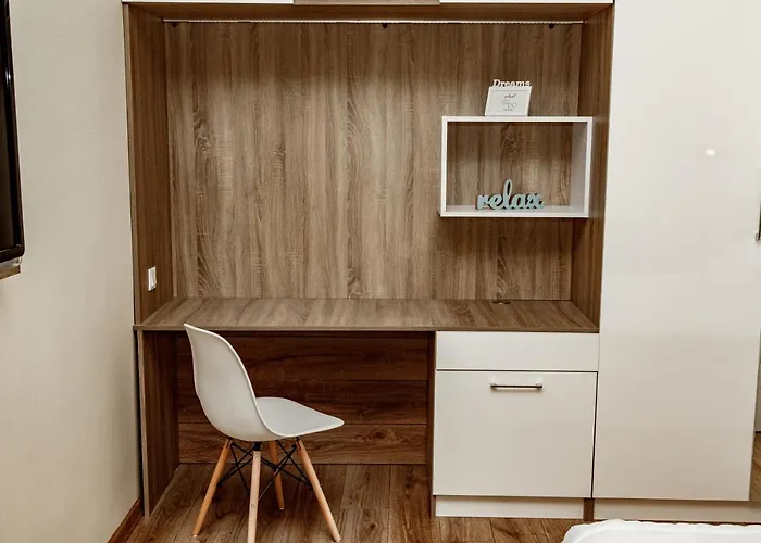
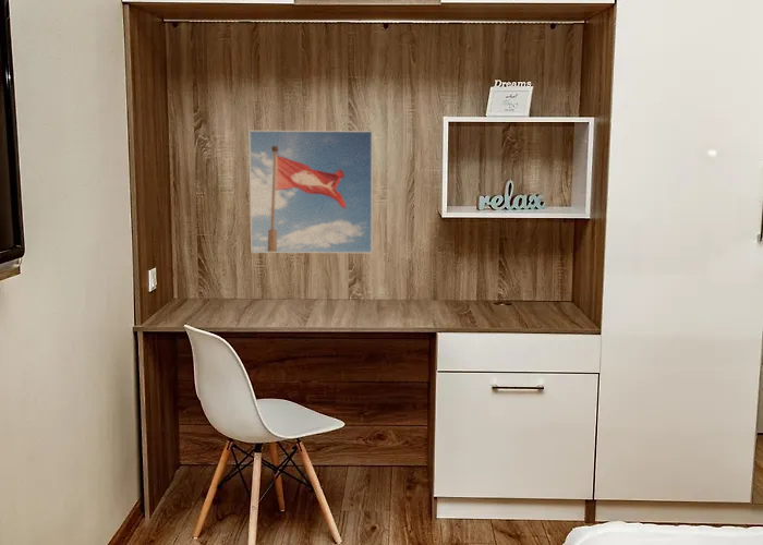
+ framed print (311, 192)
